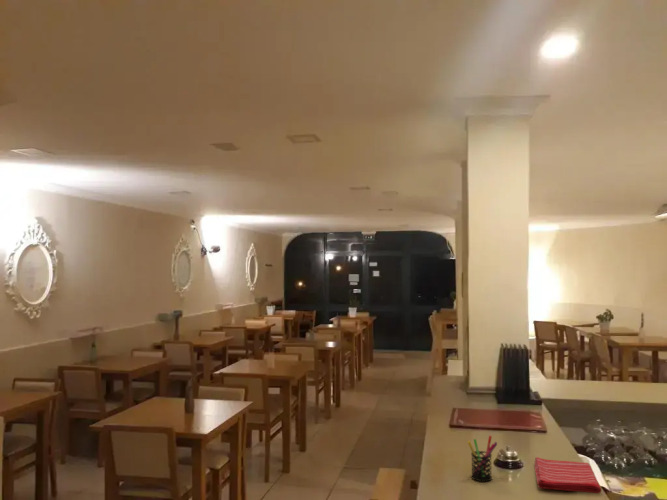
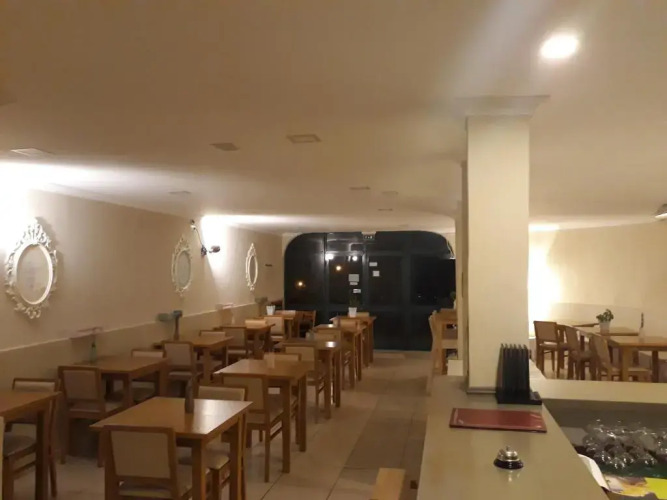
- dish towel (565, 473)
- pen holder (481, 457)
